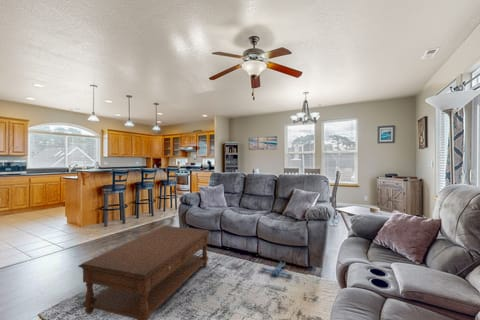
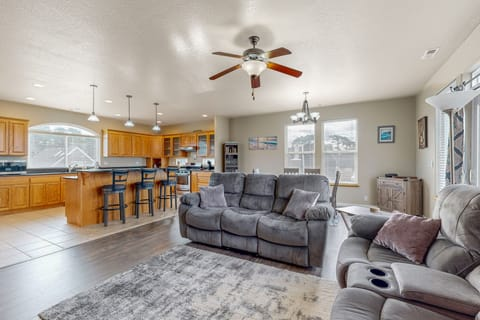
- coffee table (157, 264)
- plush toy (278, 268)
